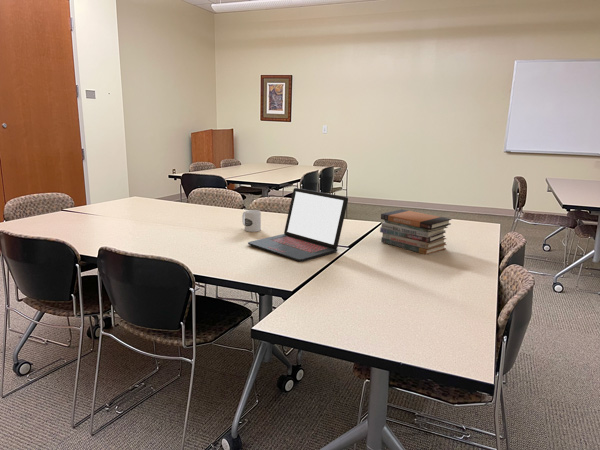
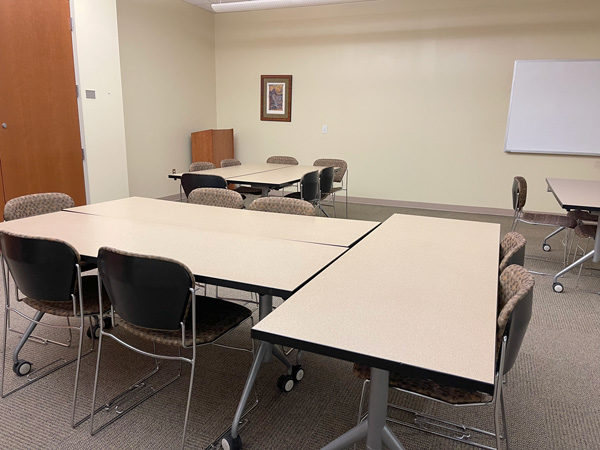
- mug (250, 220)
- book stack (413, 230)
- laptop (296, 221)
